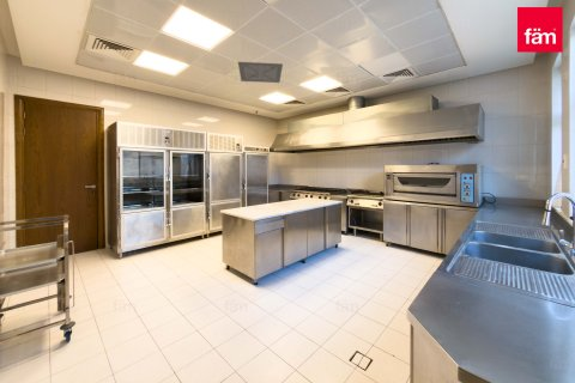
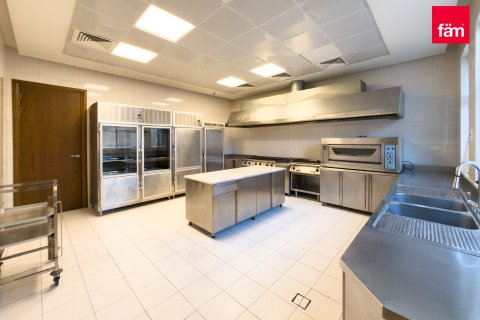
- ceiling vent (260, 73)
